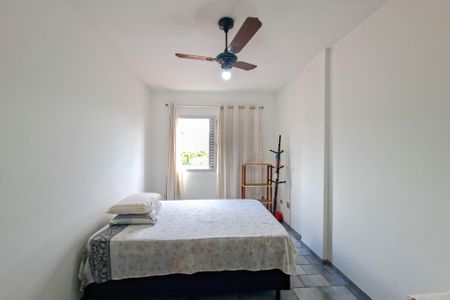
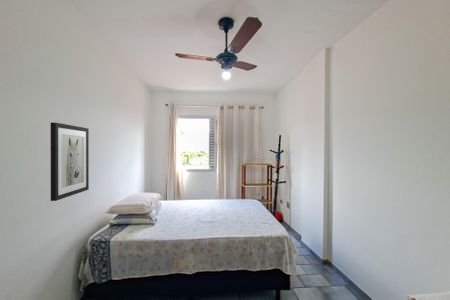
+ wall art (71, 160)
